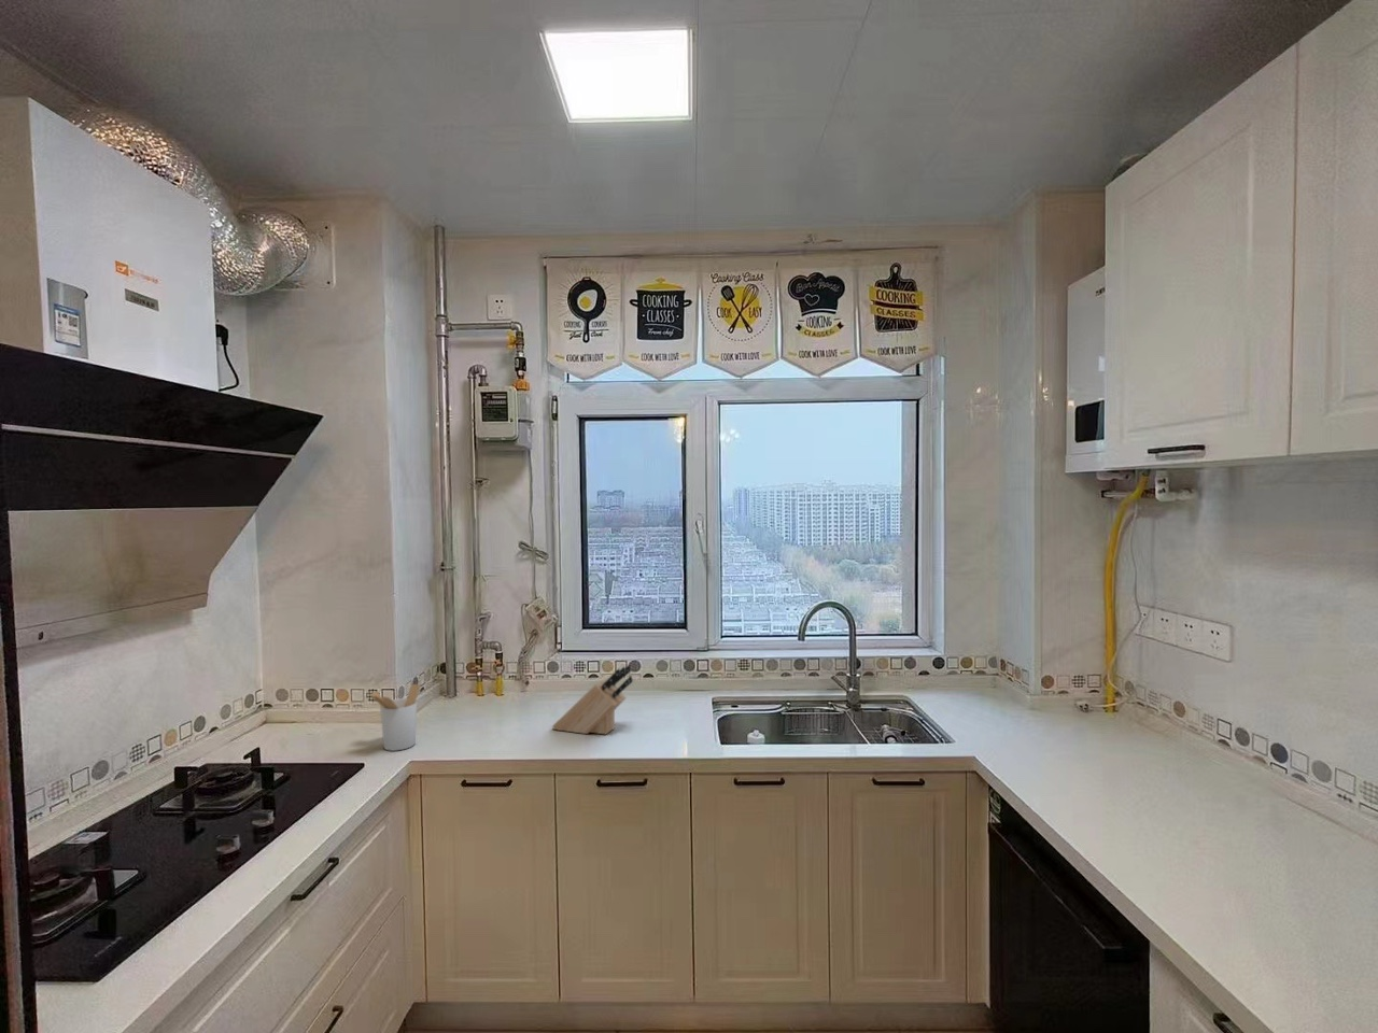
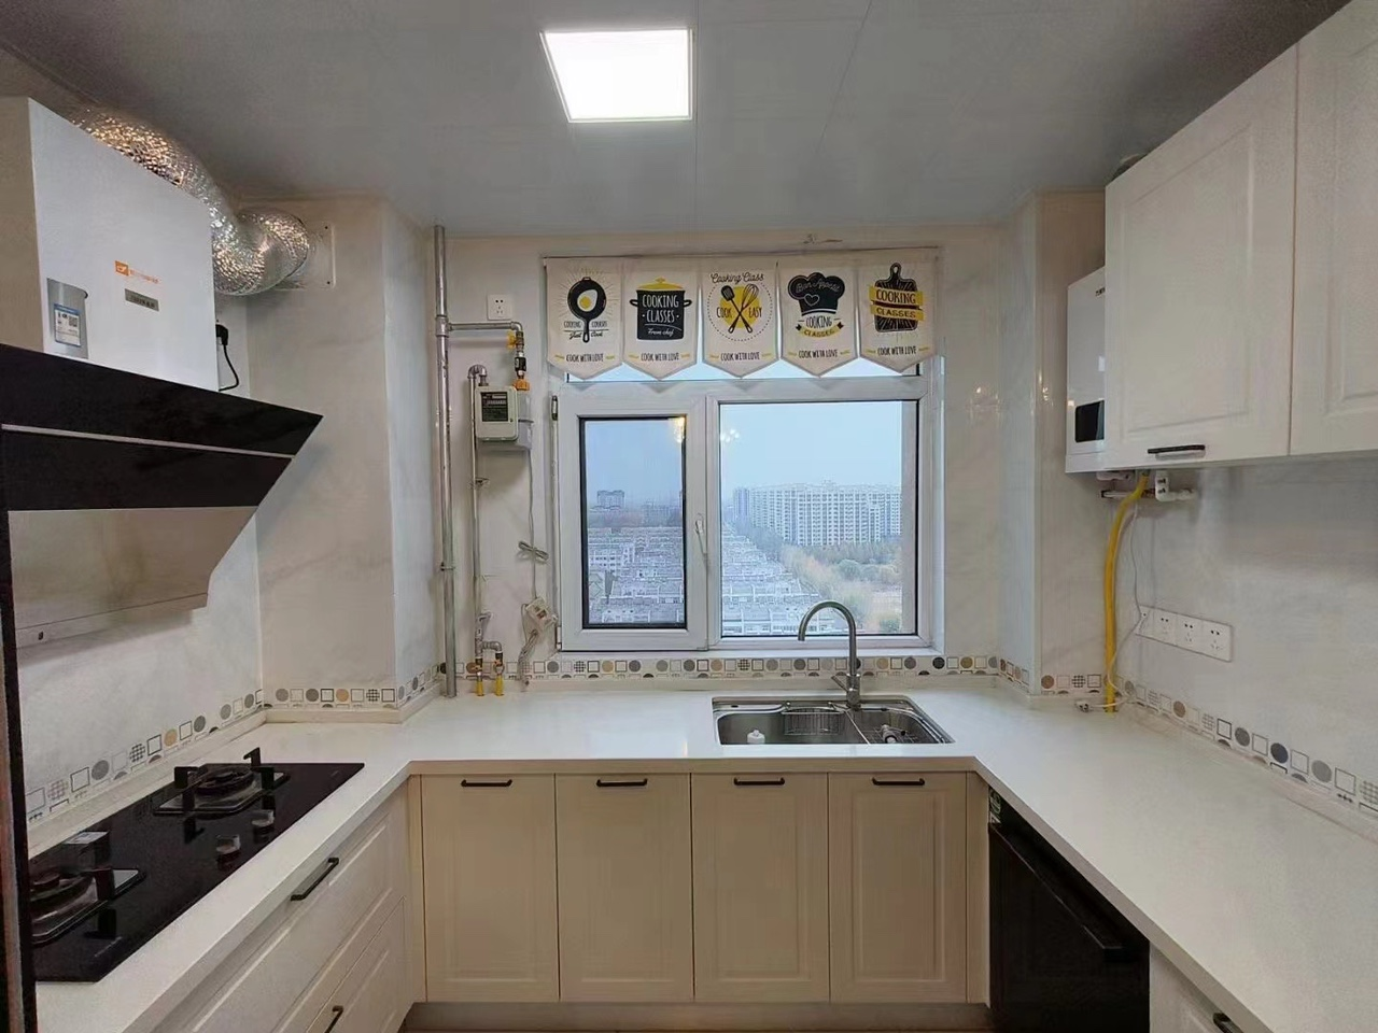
- knife block (594, 697)
- utensil holder (393, 716)
